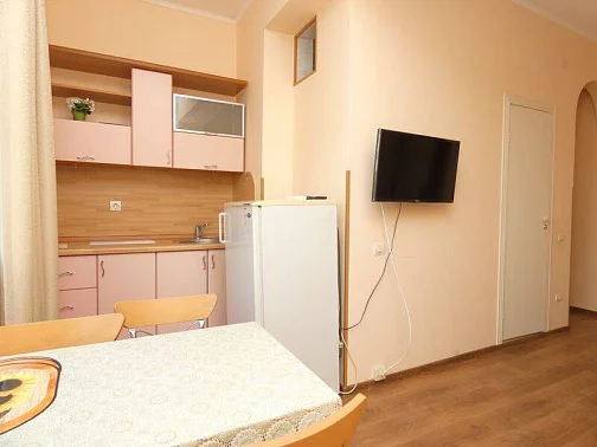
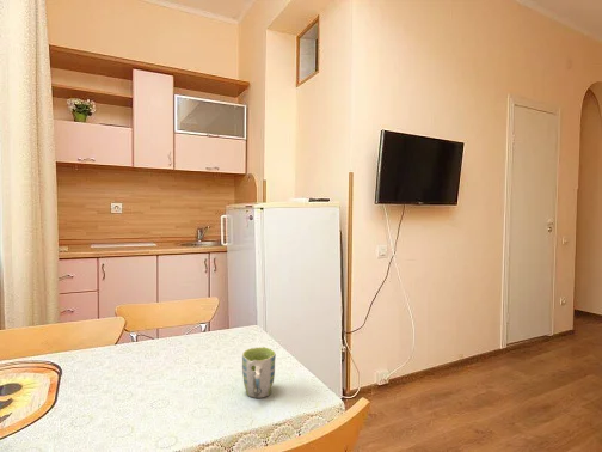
+ mug (258, 374)
